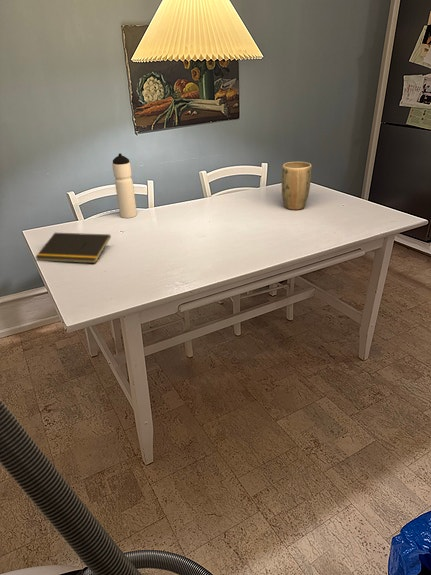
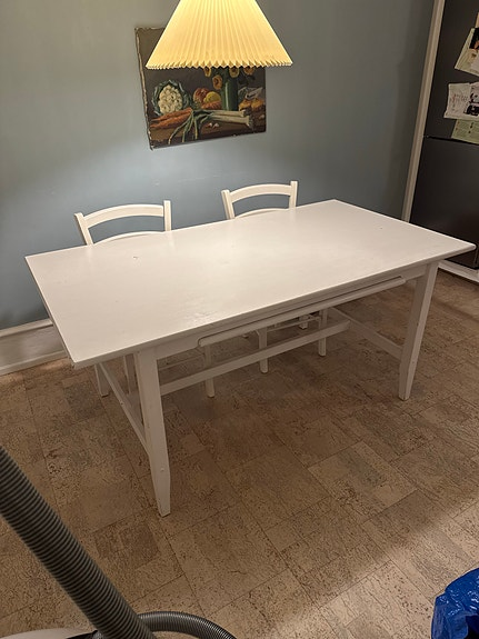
- notepad (74, 247)
- water bottle (124, 185)
- plant pot (295, 186)
